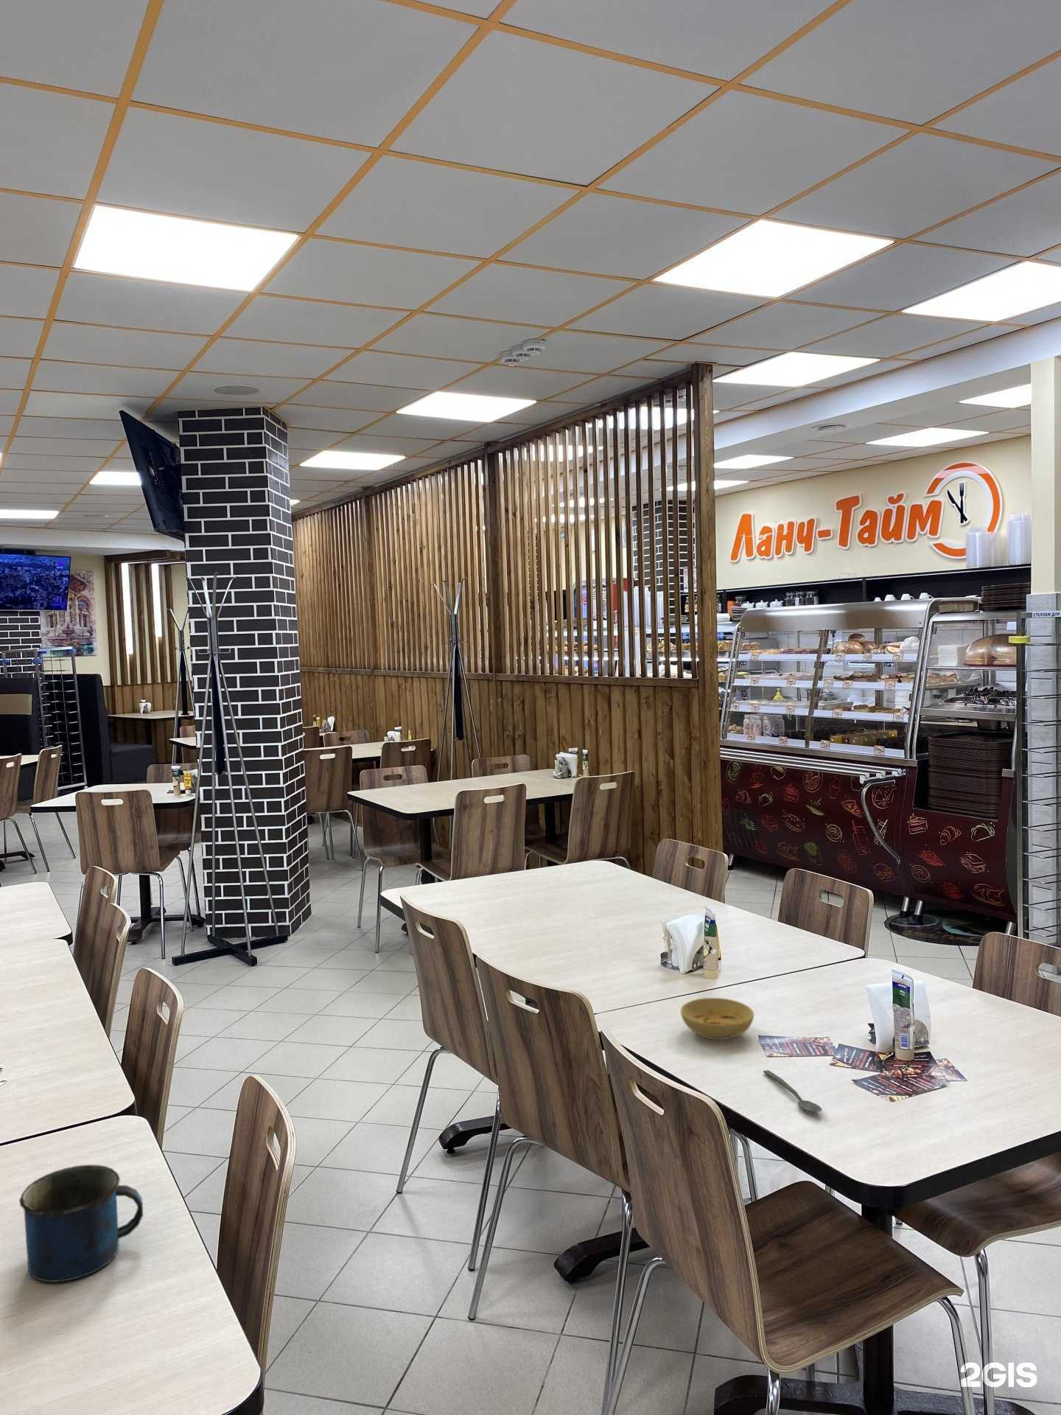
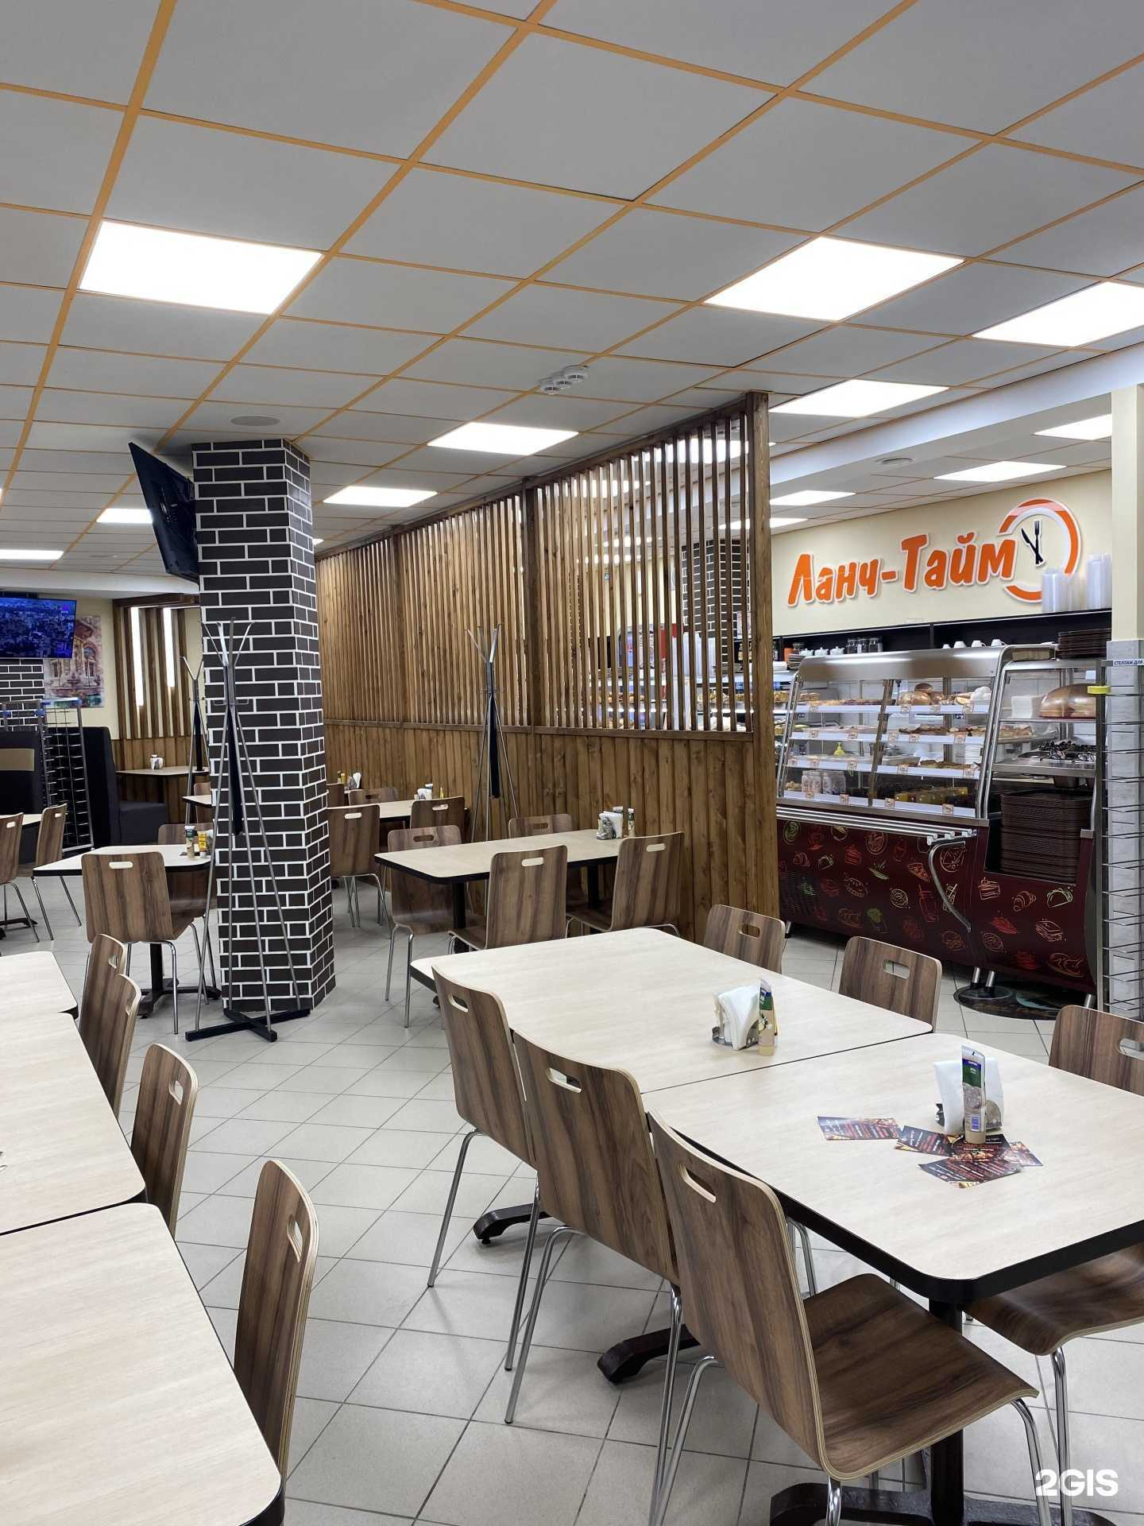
- mug (82, 1220)
- bowl (717, 1021)
- spoon (790, 1090)
